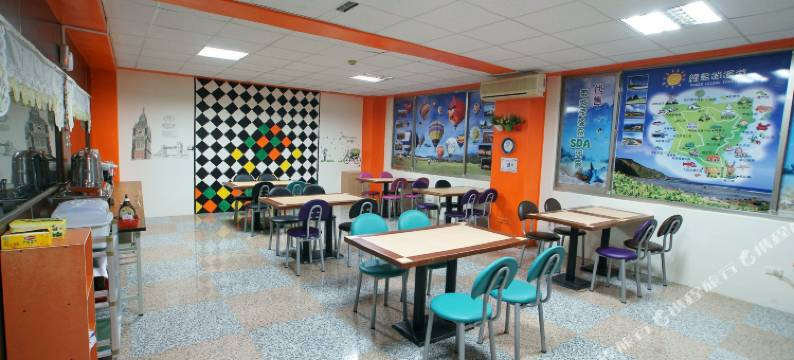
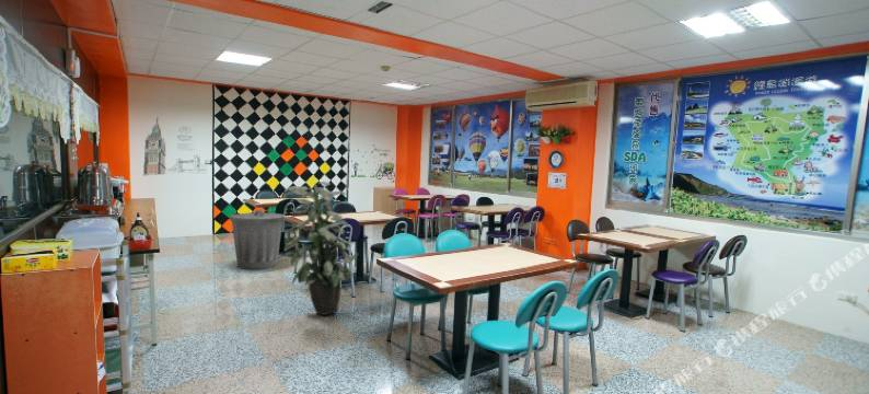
+ indoor plant (320, 247)
+ trash can (257, 237)
